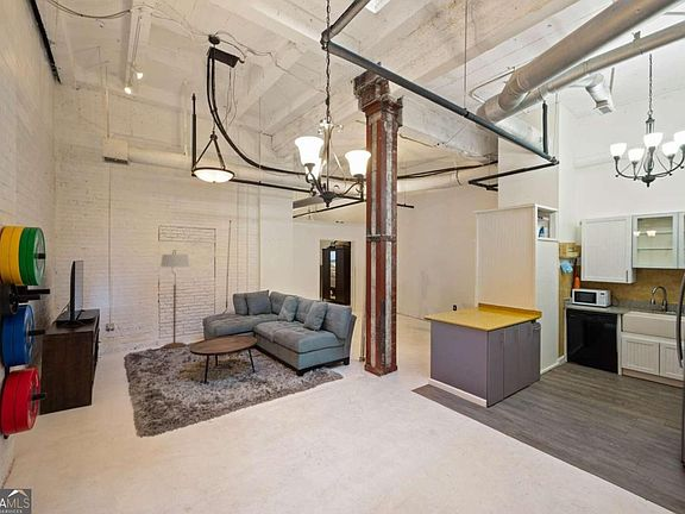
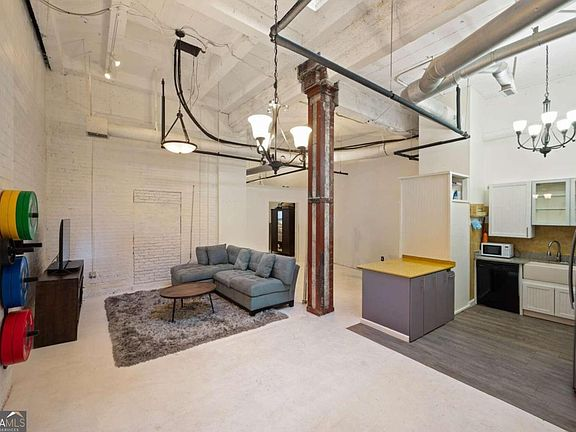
- floor lamp (174, 296)
